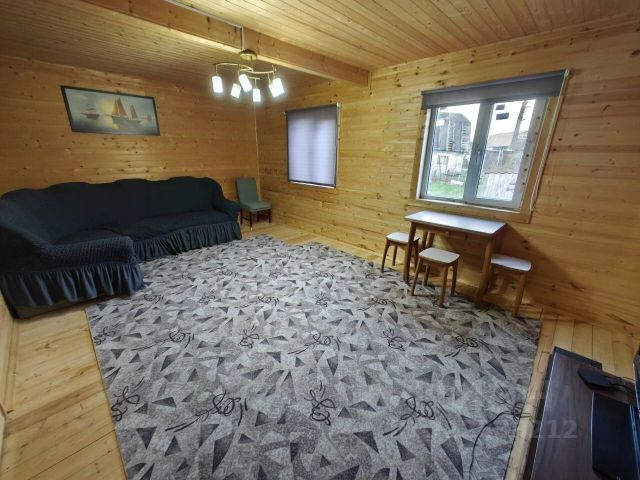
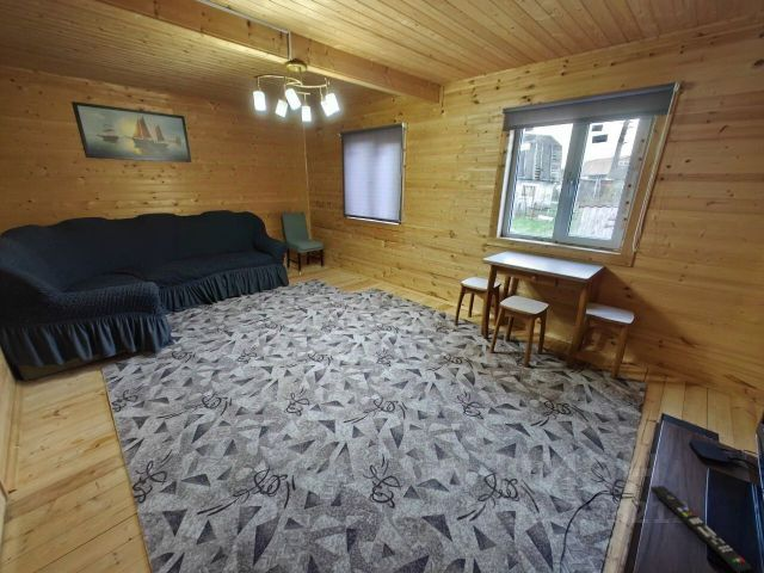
+ remote control (695, 523)
